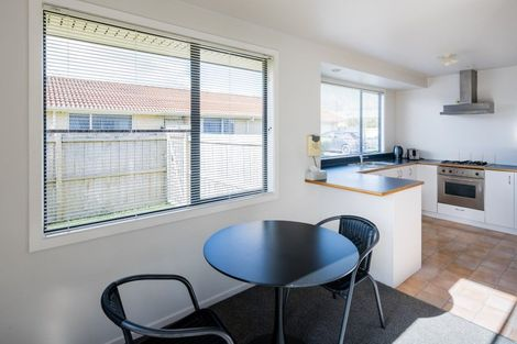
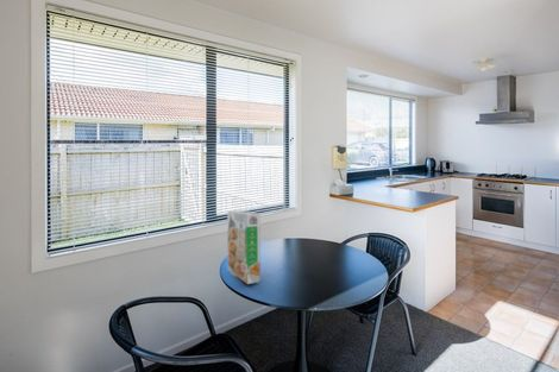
+ cereal box (243, 244)
